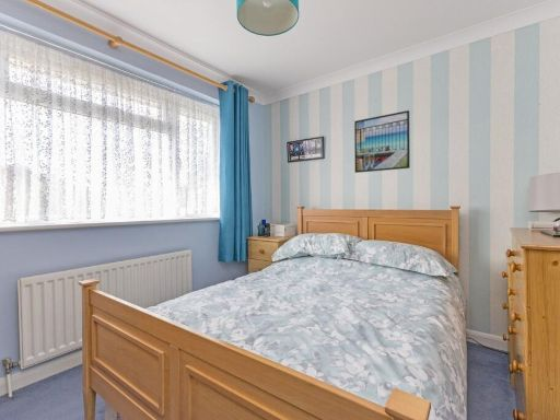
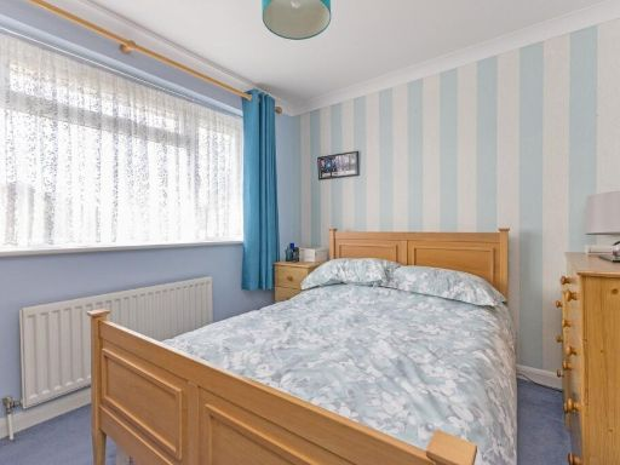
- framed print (381, 143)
